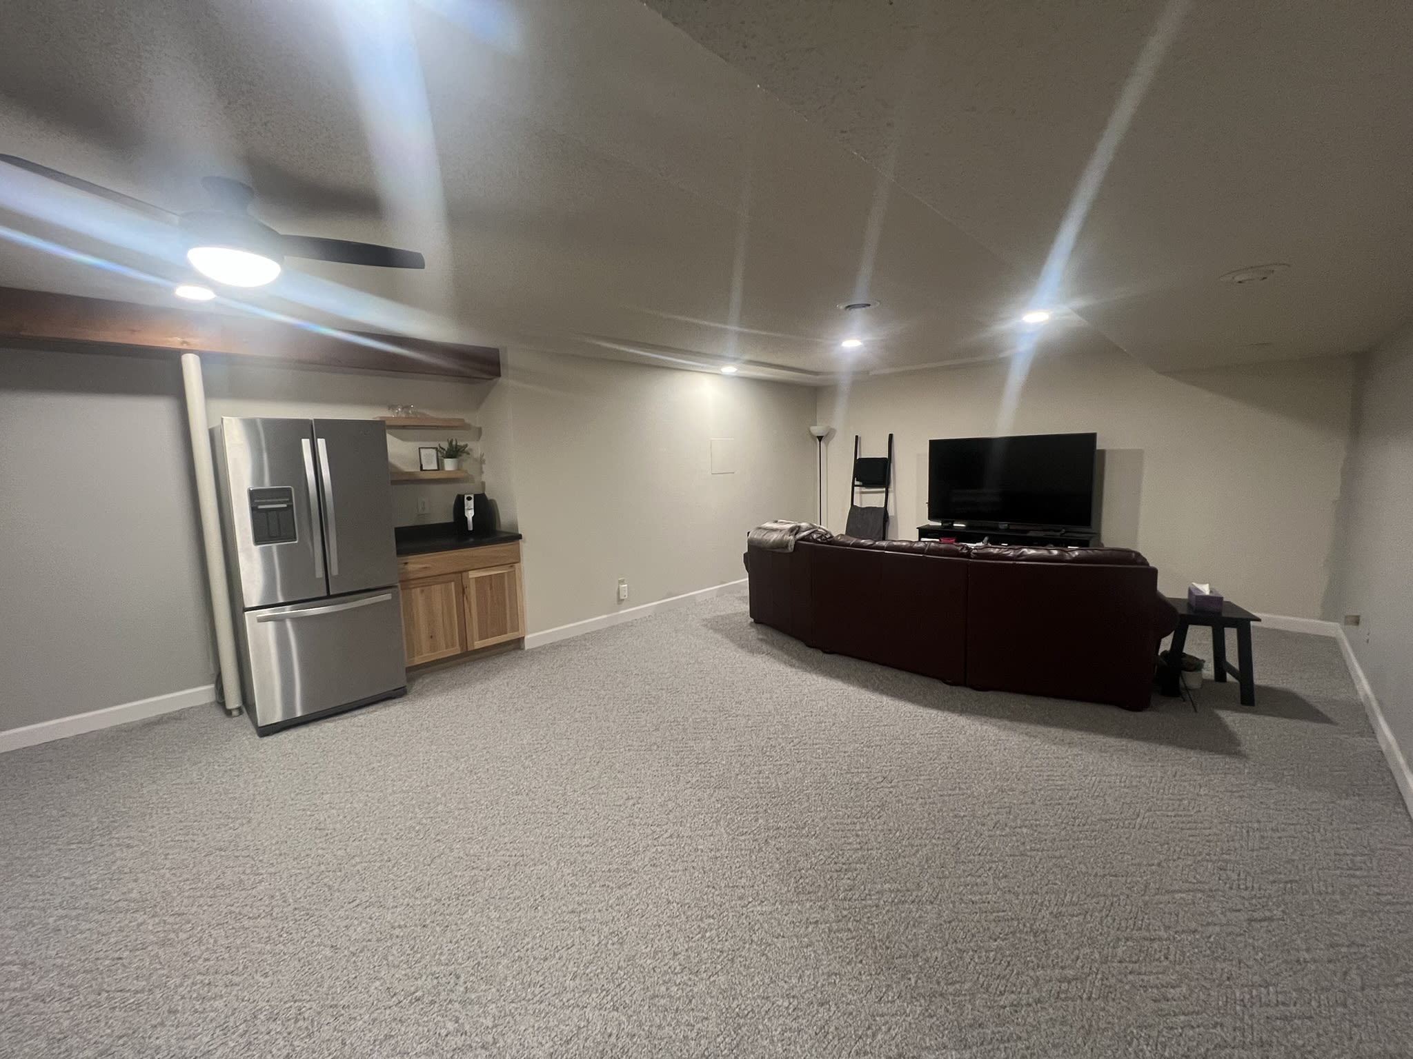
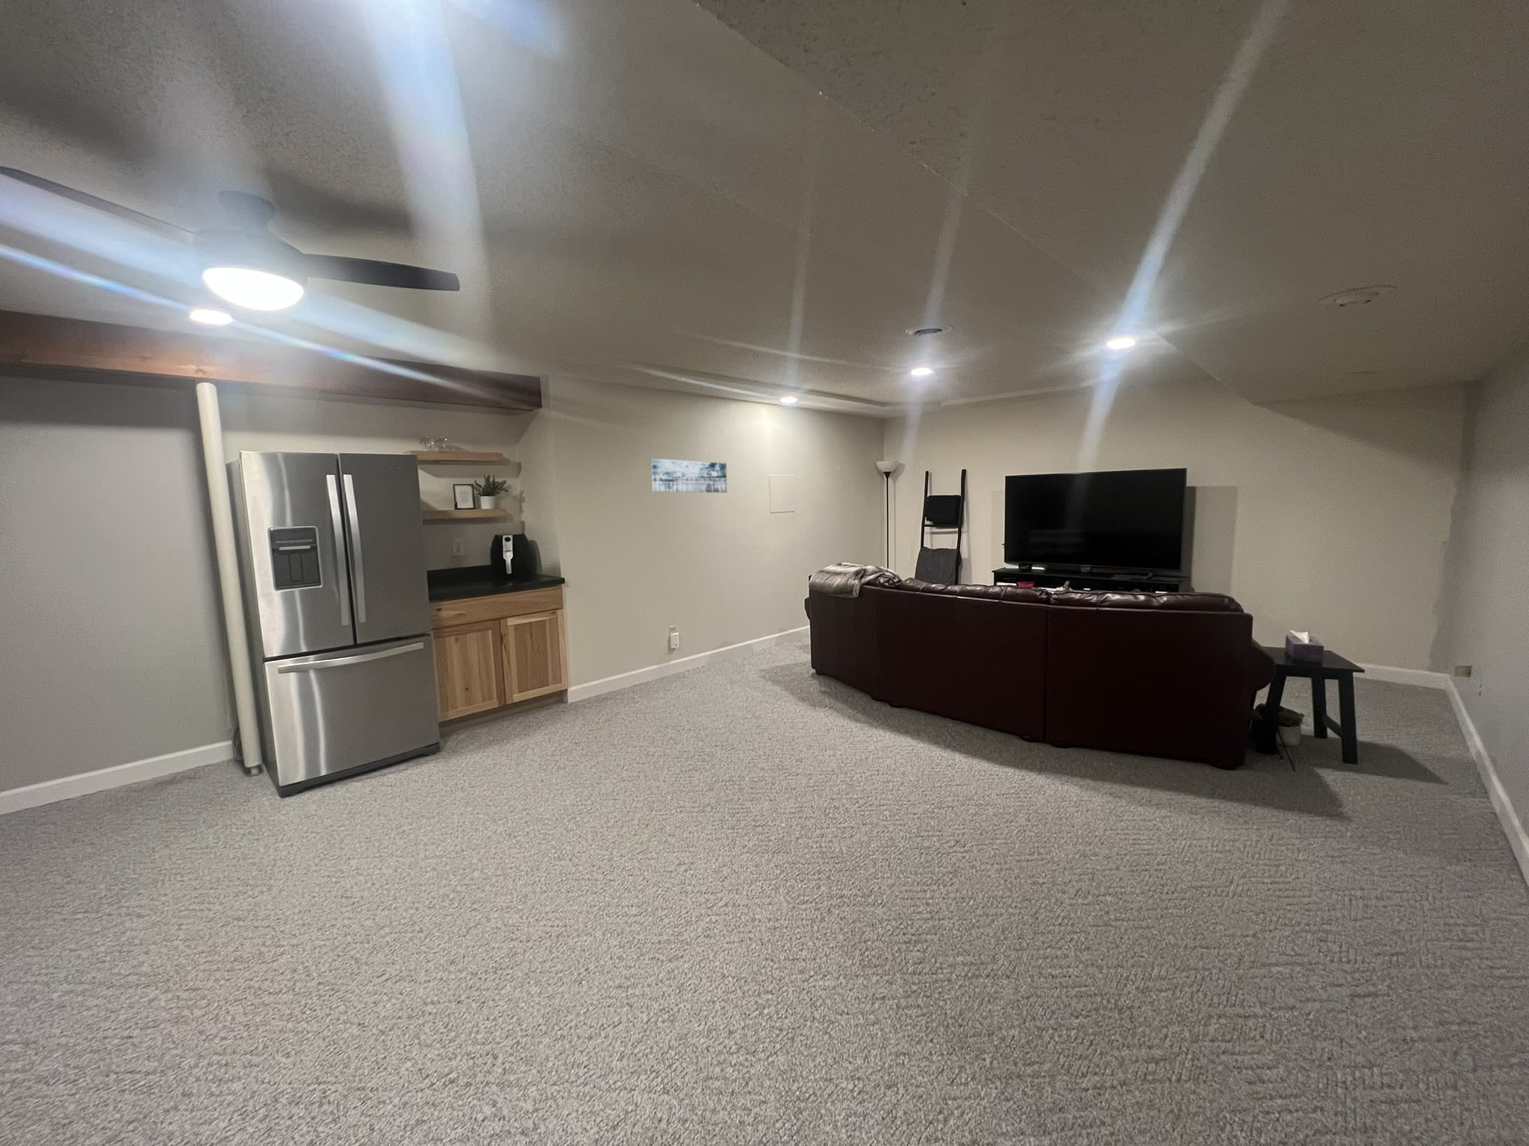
+ wall art (691, 475)
